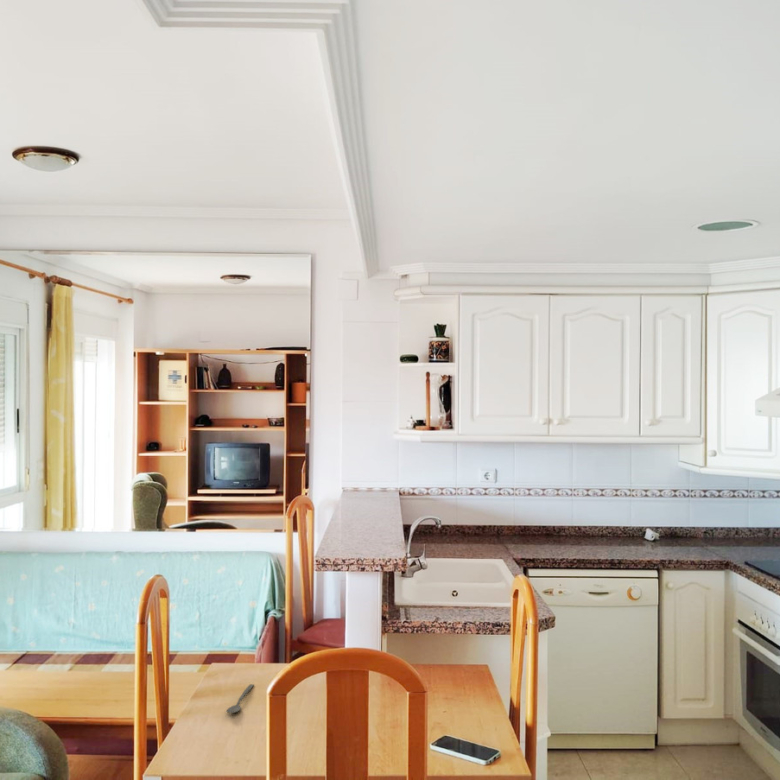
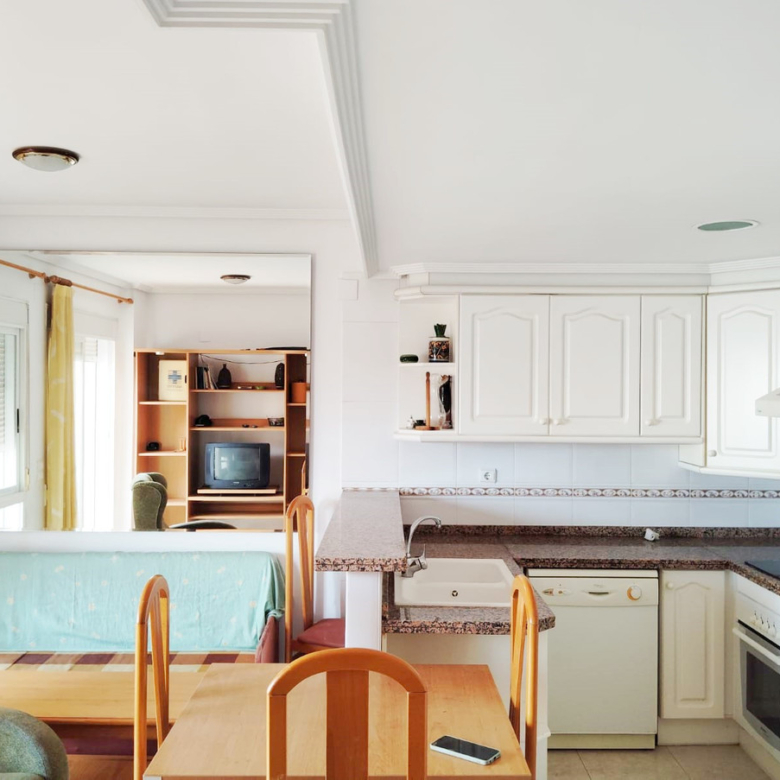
- spoon (241, 698)
